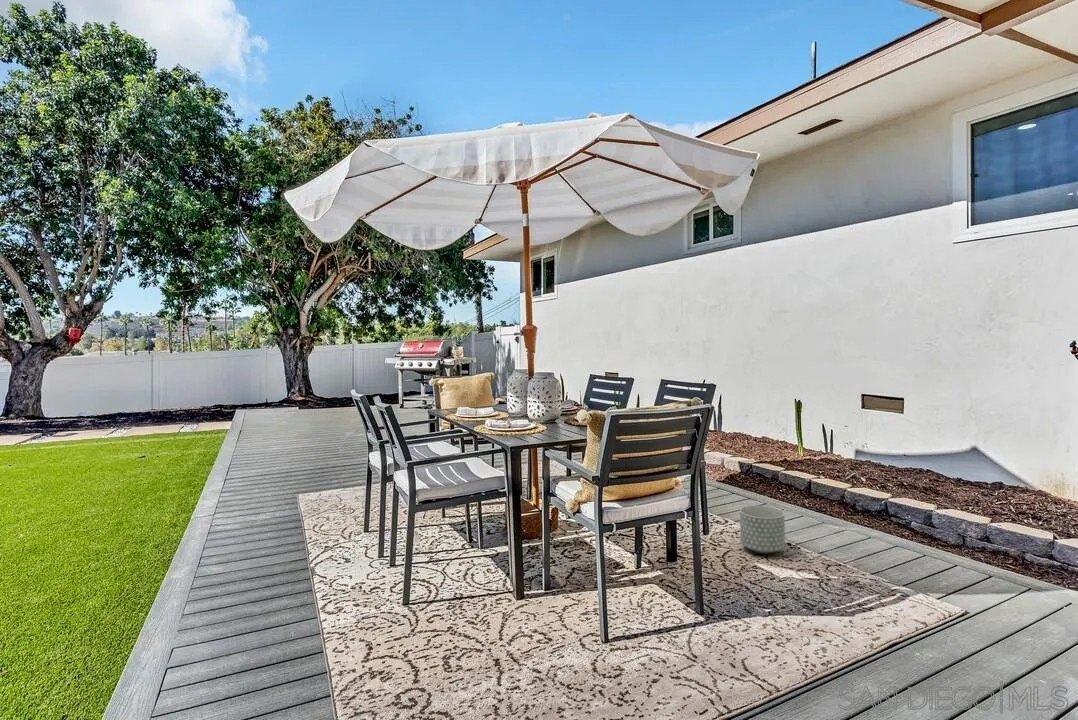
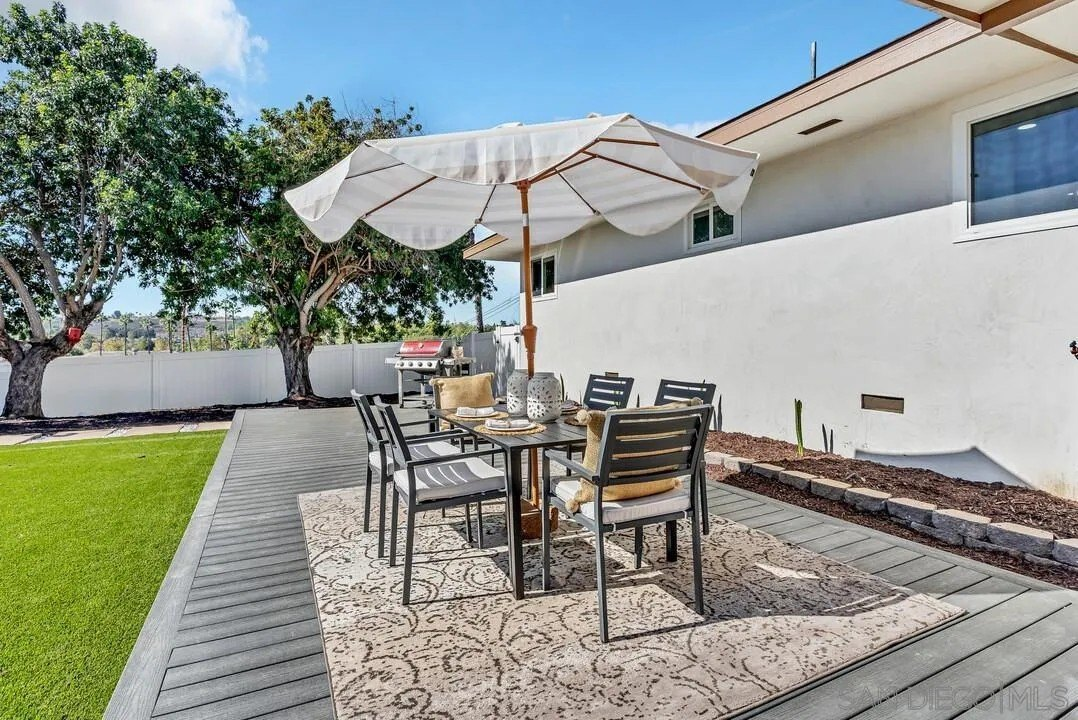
- planter (762, 530)
